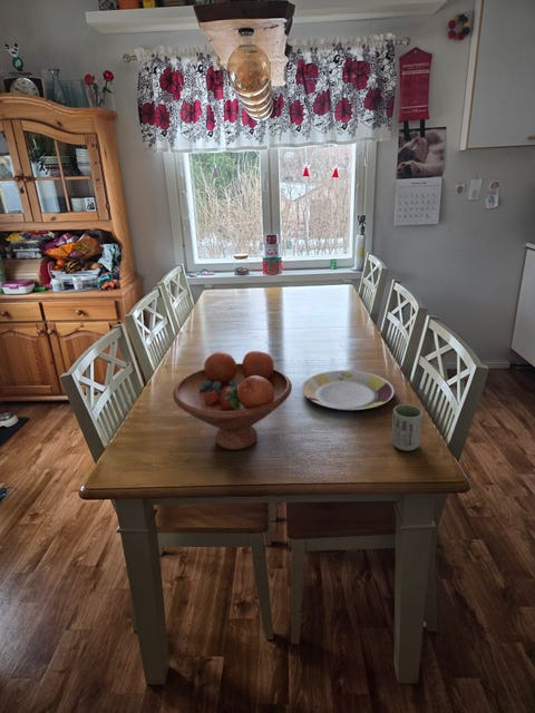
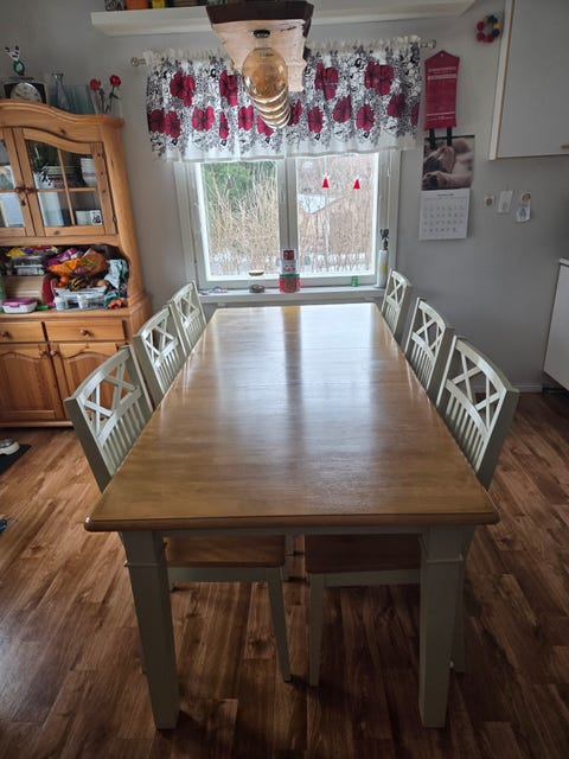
- fruit bowl (233, 402)
- plate (347, 391)
- cup (406, 428)
